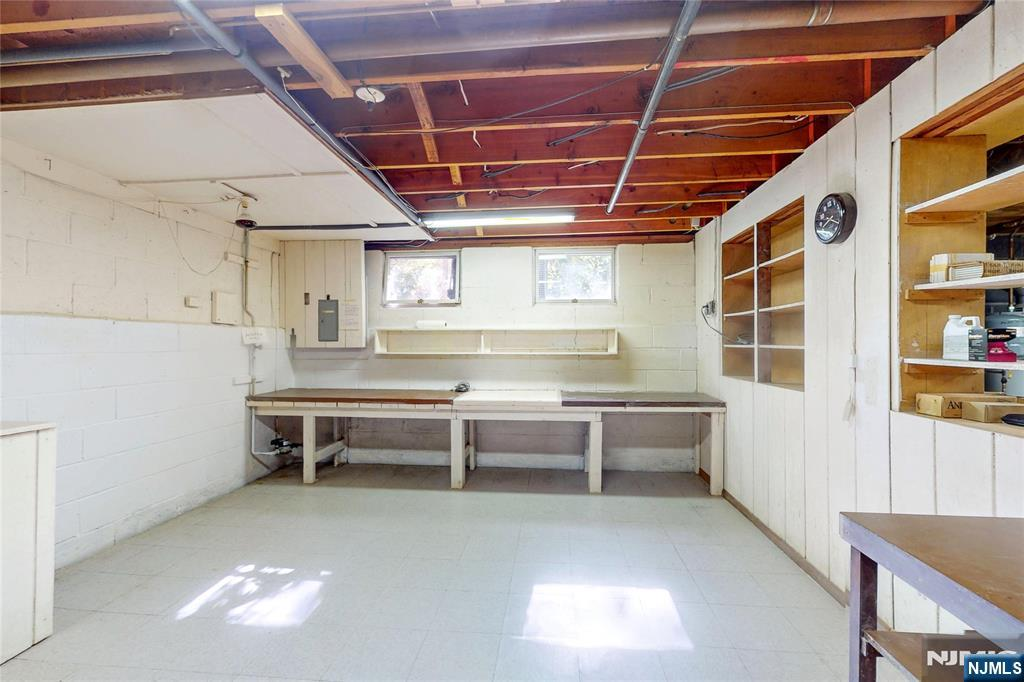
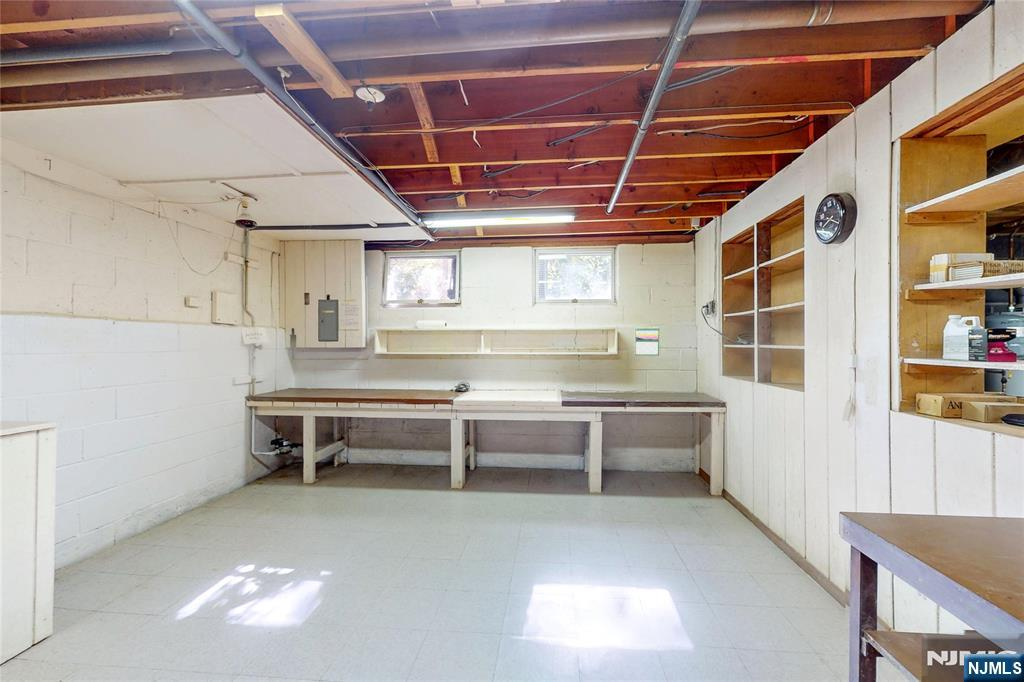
+ calendar (647, 341)
